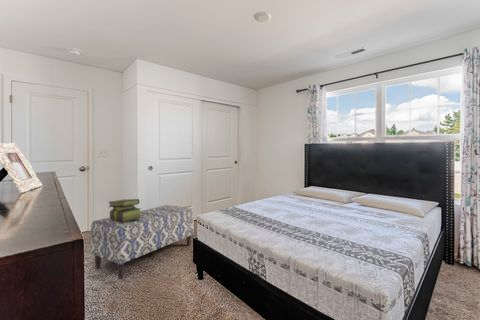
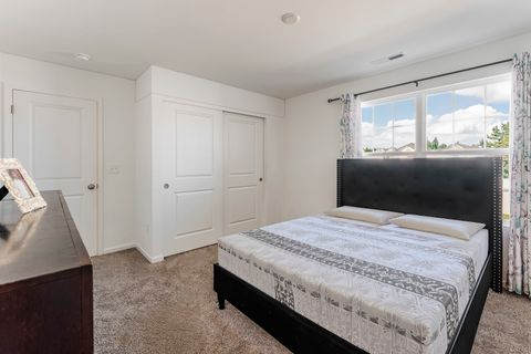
- bench (148, 235)
- stack of books (124, 209)
